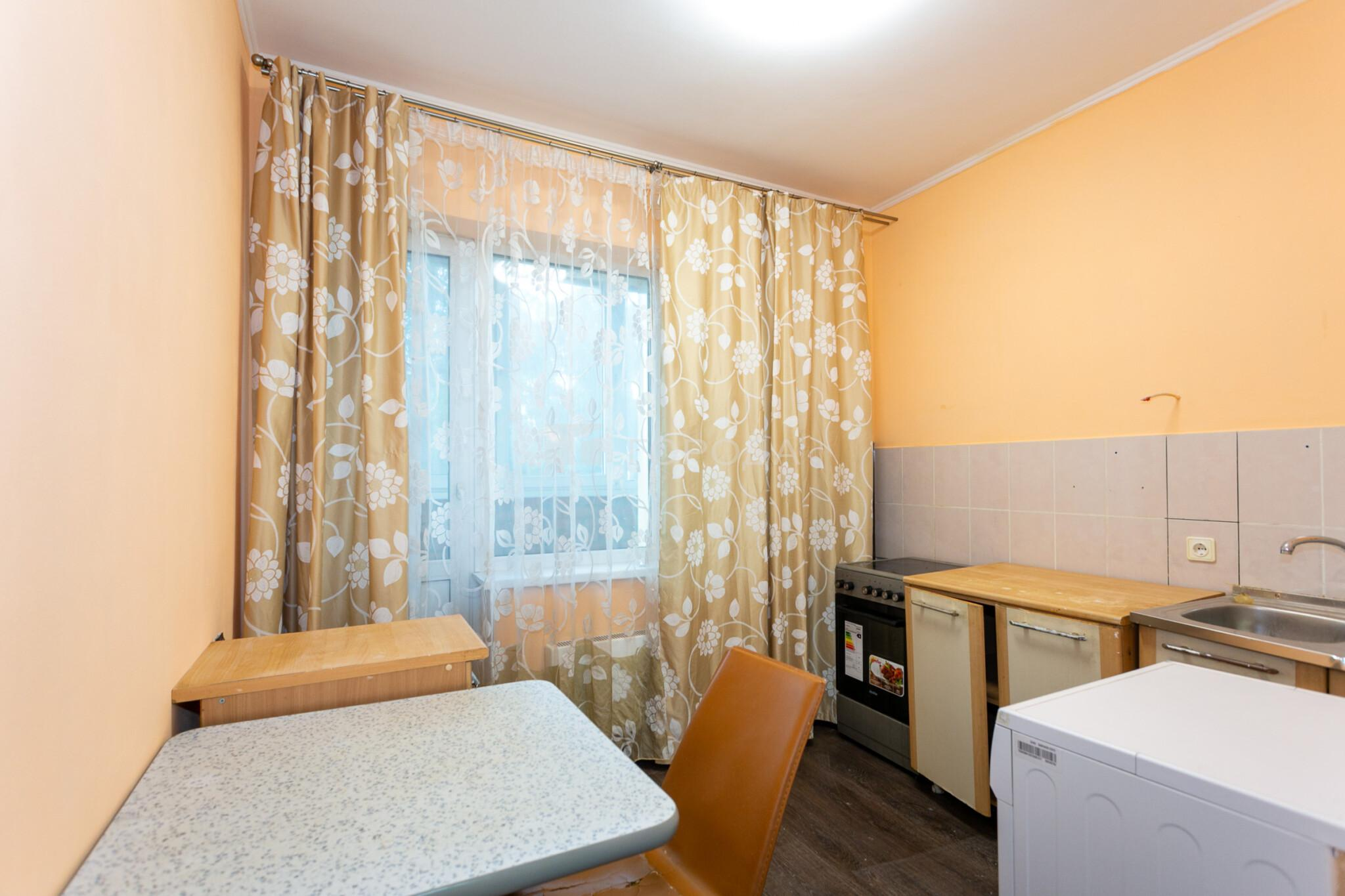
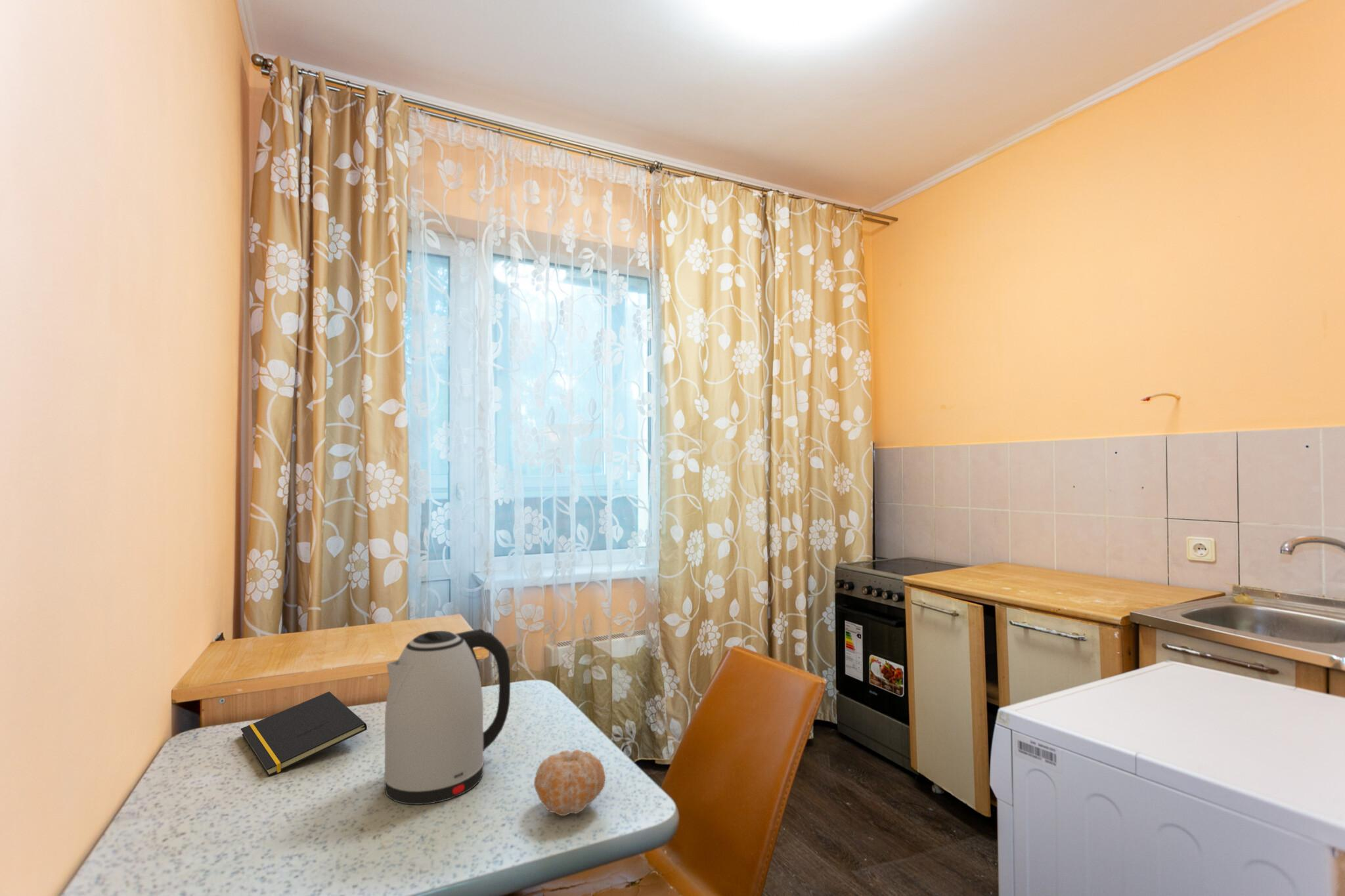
+ kettle (452, 700)
+ fruit (569, 781)
+ notepad (302, 729)
